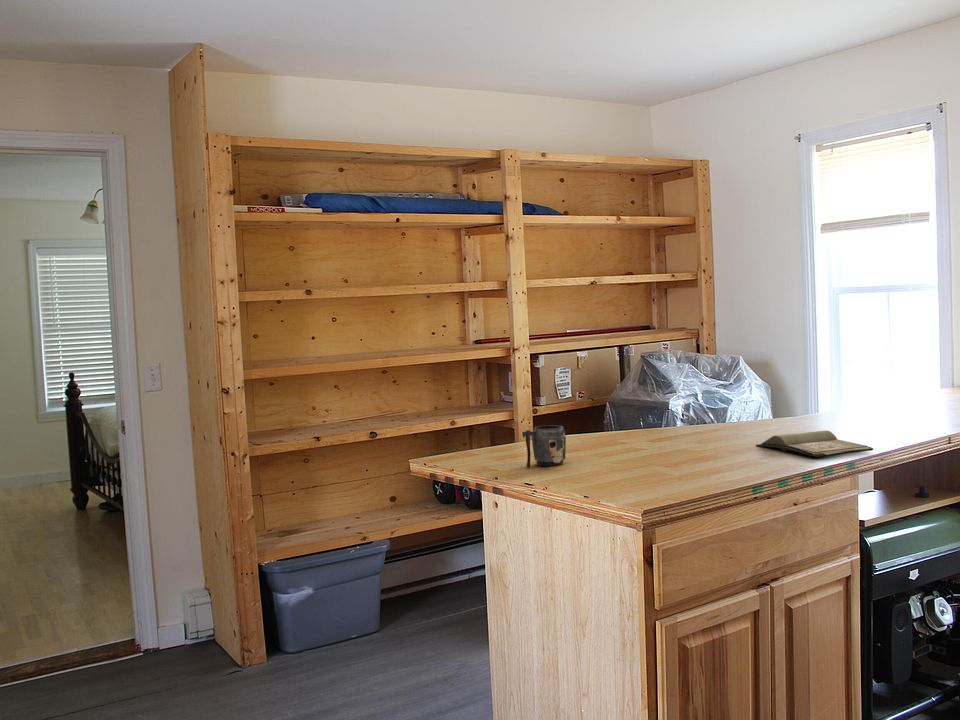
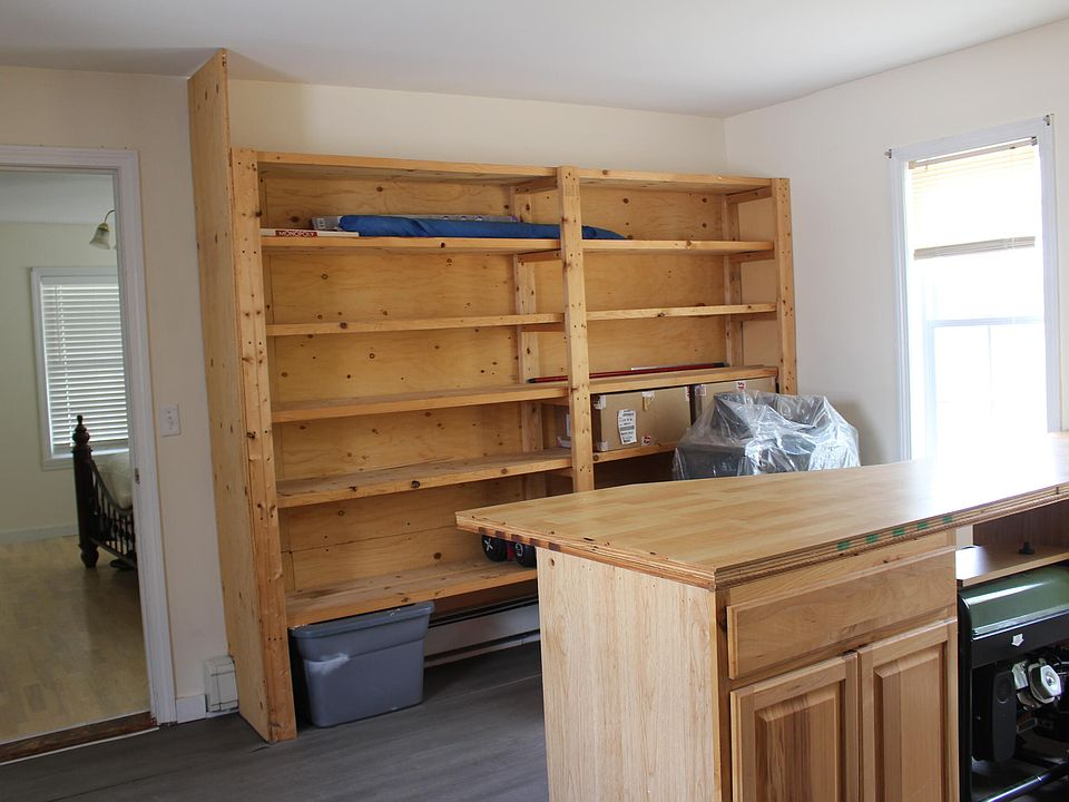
- mug (543, 446)
- hardback book (814, 441)
